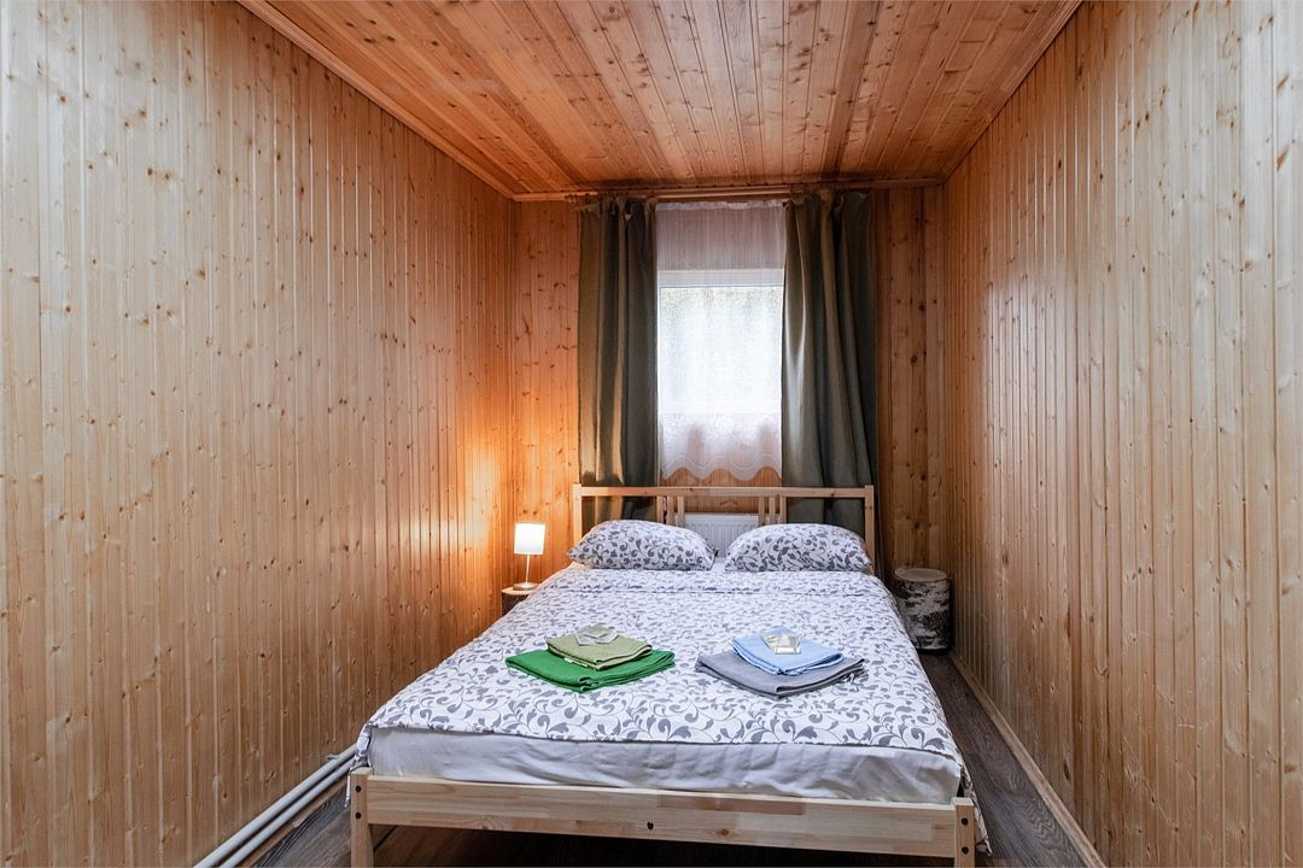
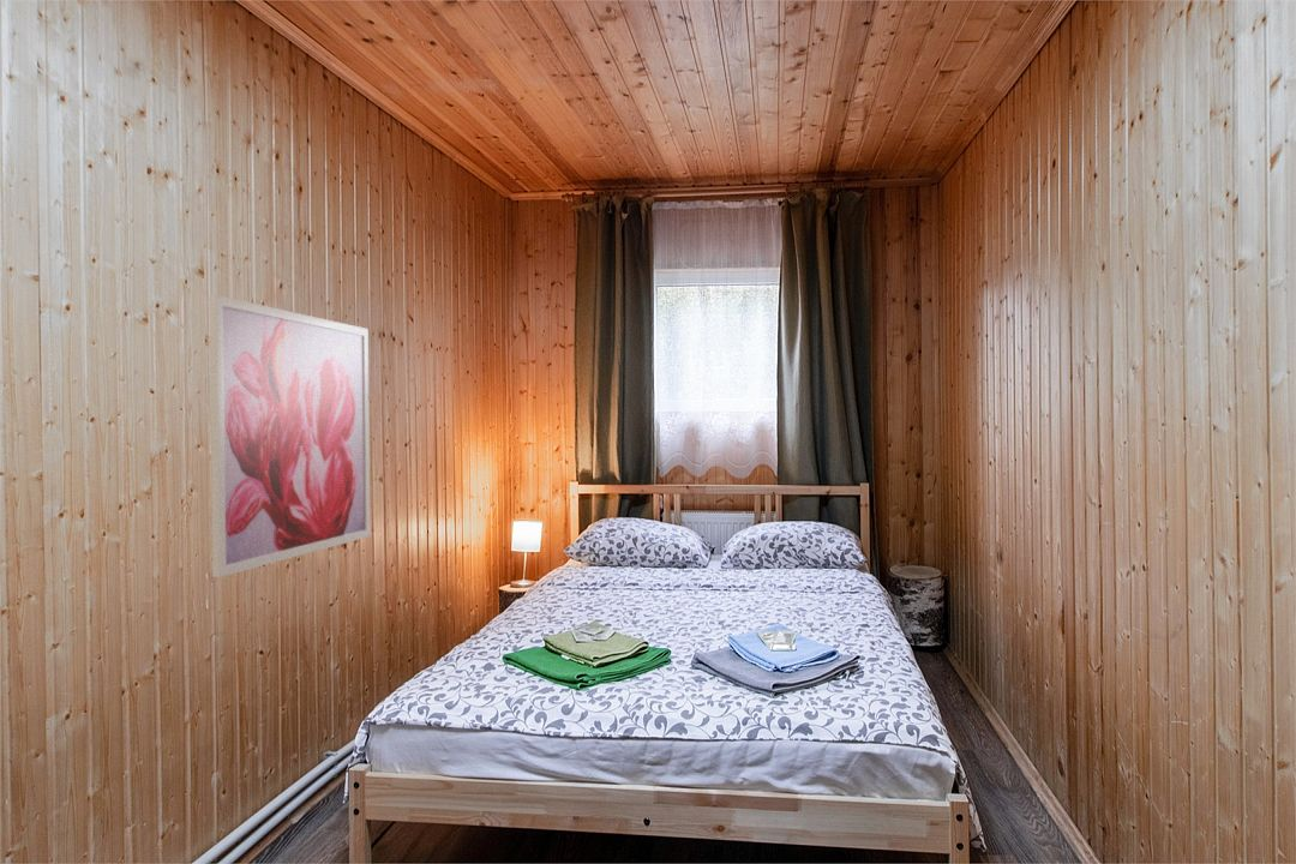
+ wall art (301, 433)
